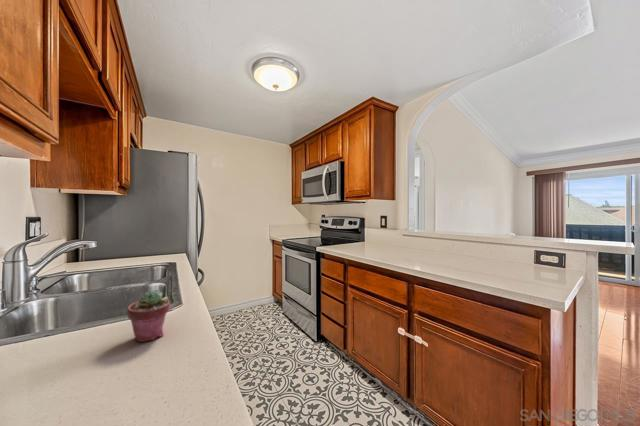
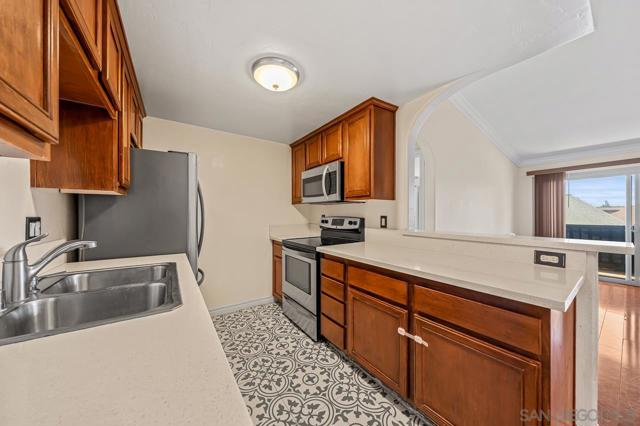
- potted succulent (149, 313)
